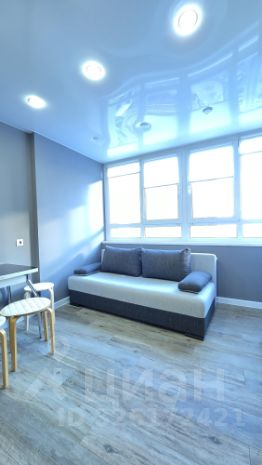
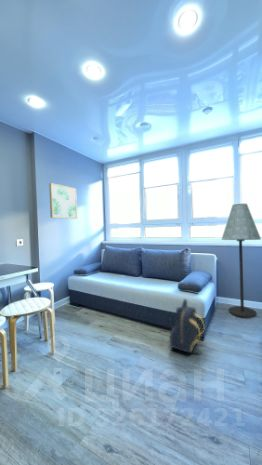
+ backpack (187, 325)
+ wall art (64, 202)
+ floor lamp (240, 258)
